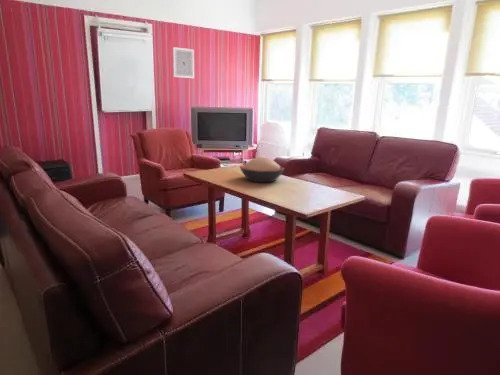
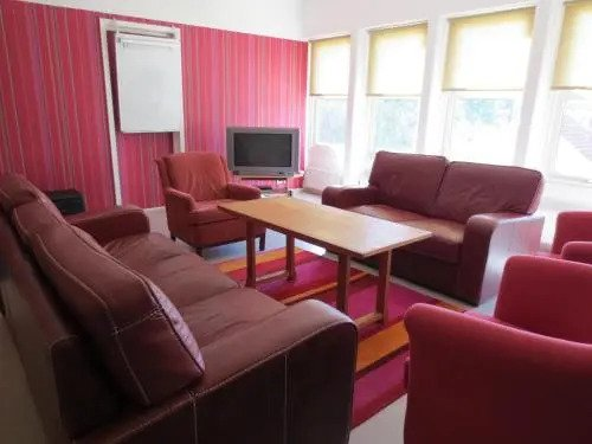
- wall art (183, 63)
- decorative bowl (261, 168)
